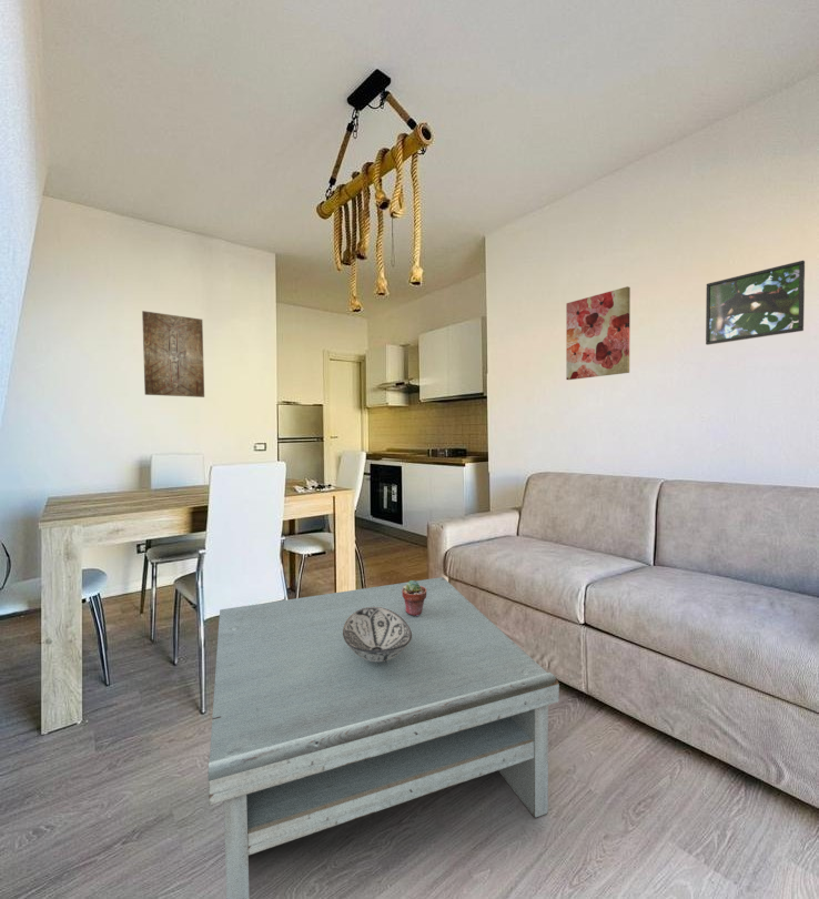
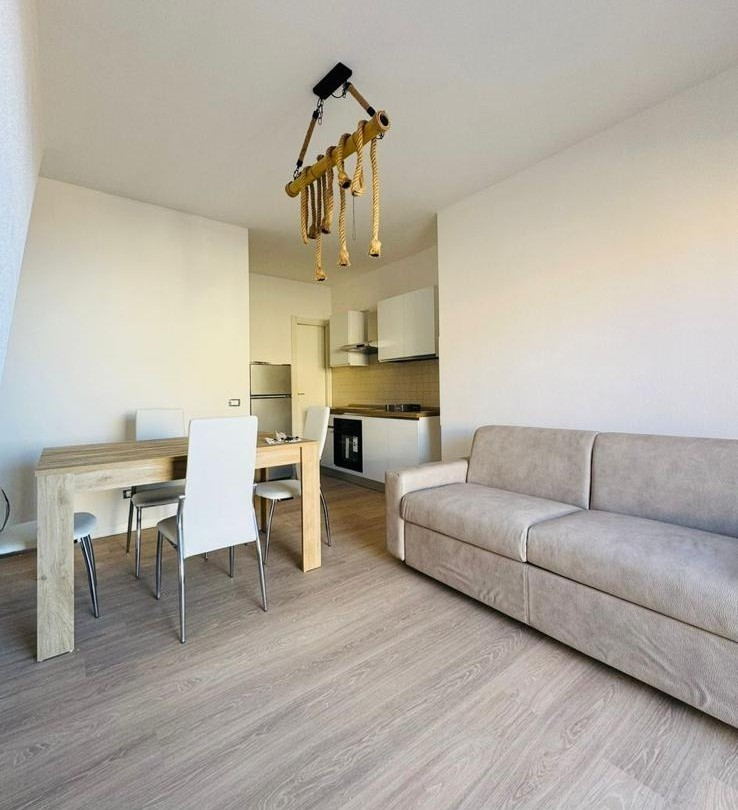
- wall art (596, 335)
- potted succulent (413, 596)
- decorative bowl (376, 635)
- coffee table (368, 699)
- wall art (174, 355)
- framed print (751, 305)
